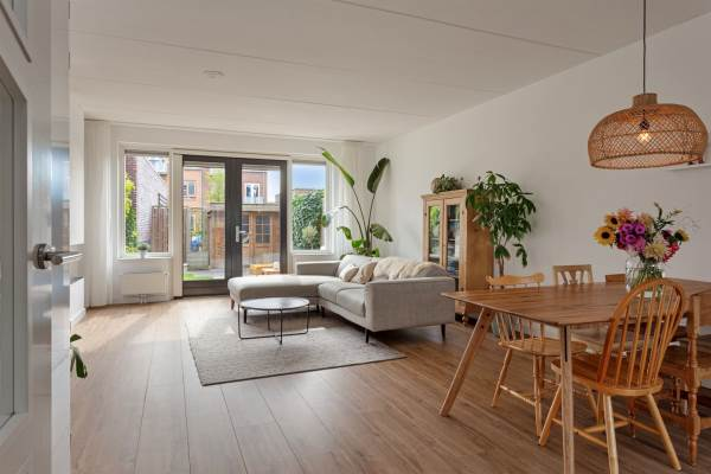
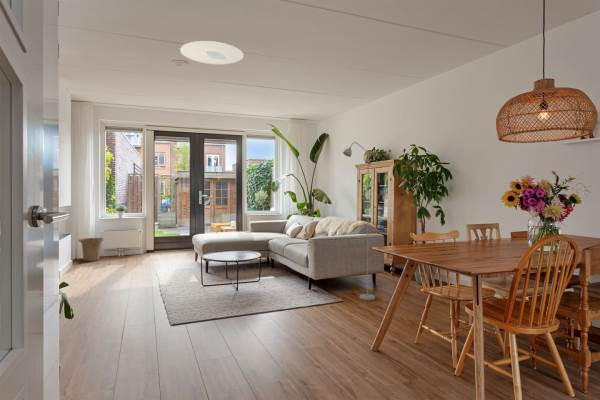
+ basket (91, 249)
+ ceiling light (212, 50)
+ floor lamp (367, 220)
